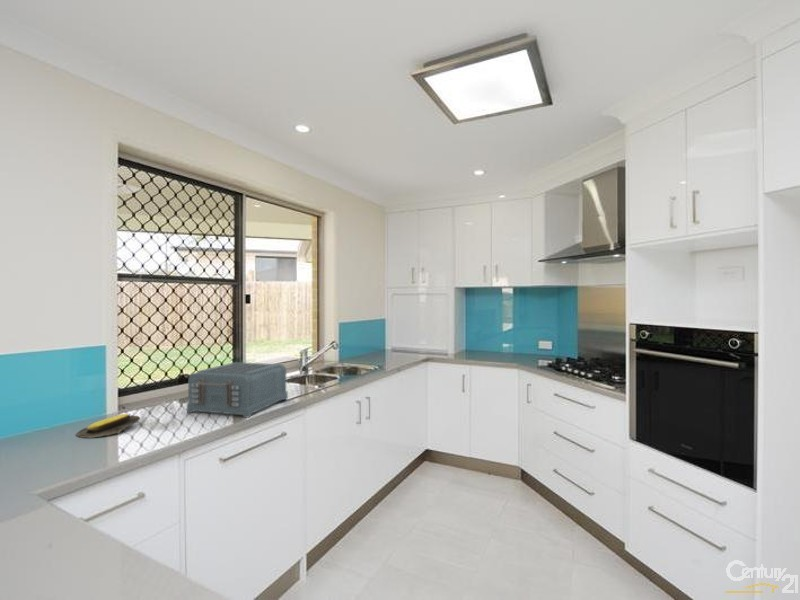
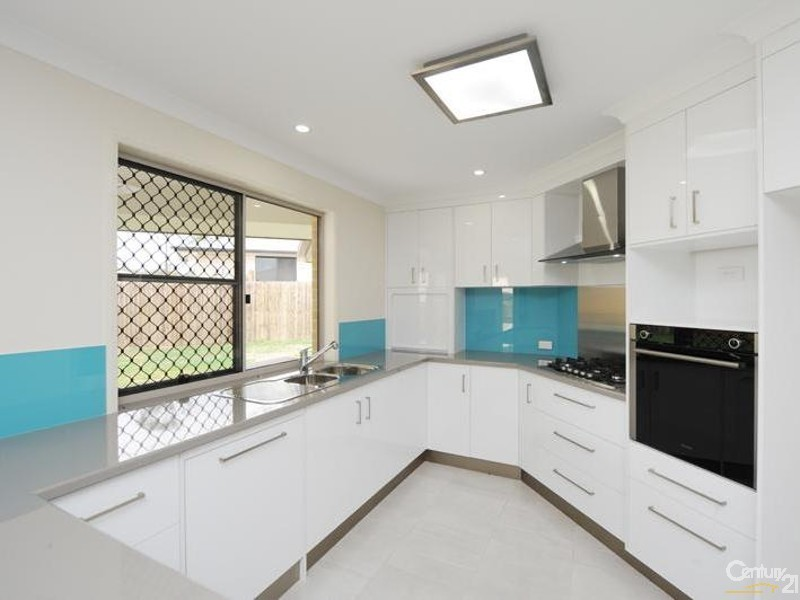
- toaster (237, 387)
- banana (109, 422)
